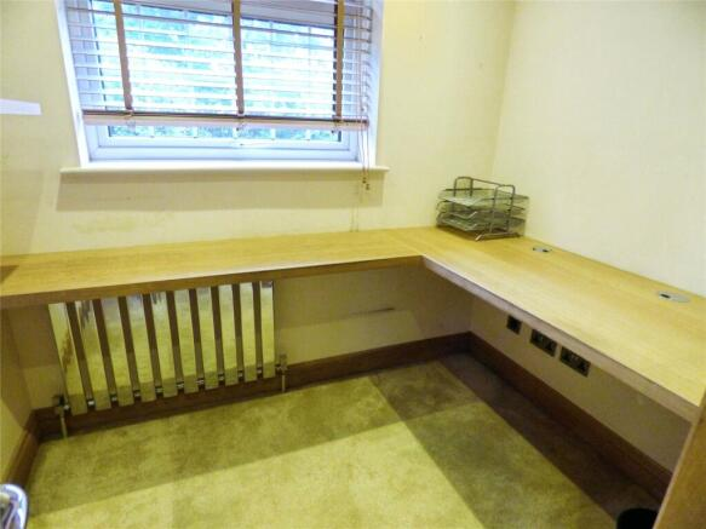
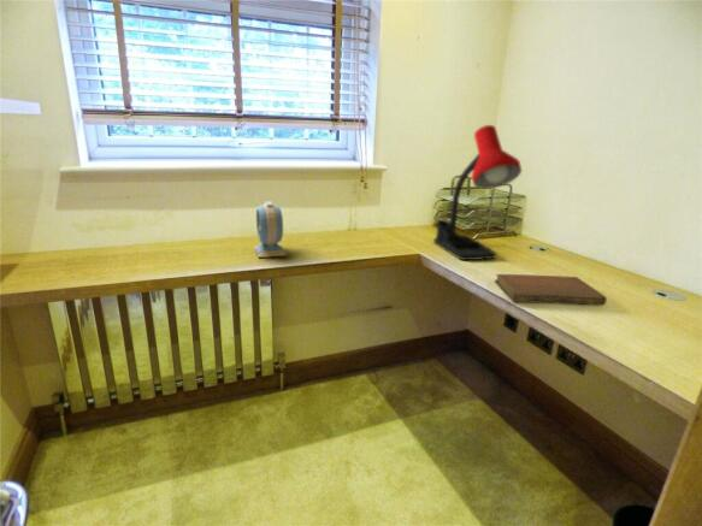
+ notebook (547, 288)
+ alarm clock (269, 226)
+ desk lamp (477, 187)
